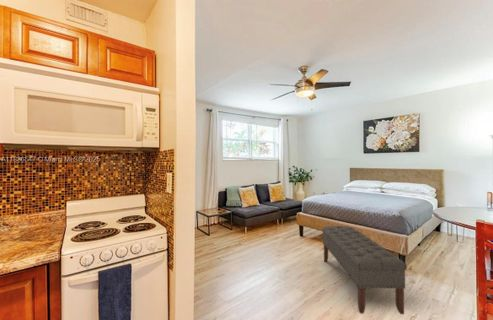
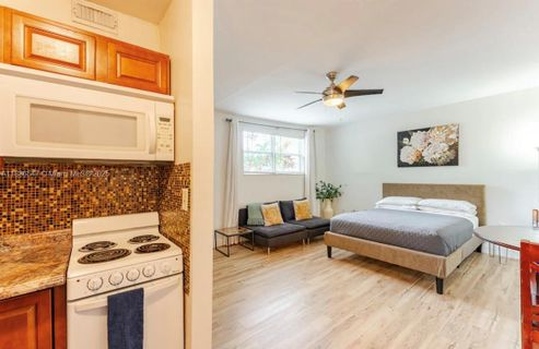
- bench (355, 260)
